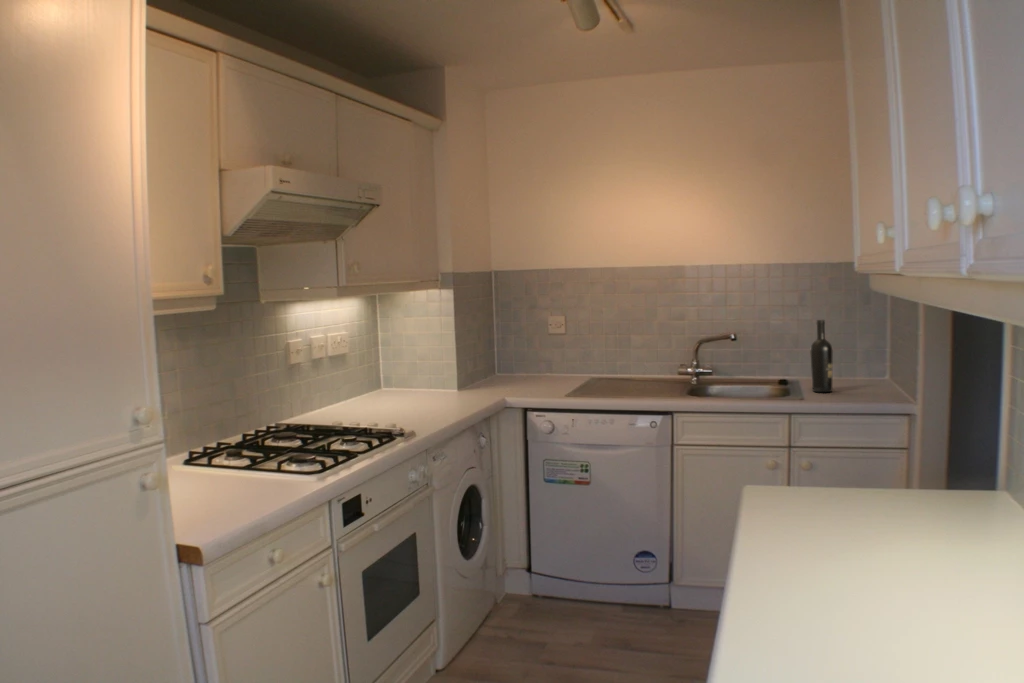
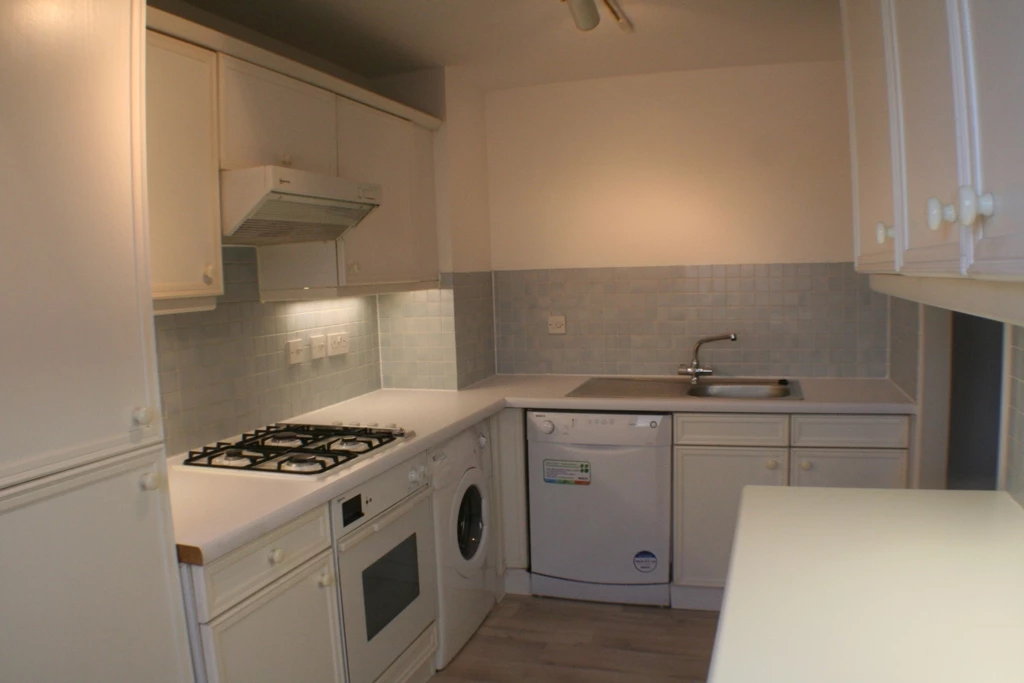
- wine bottle (821, 355)
